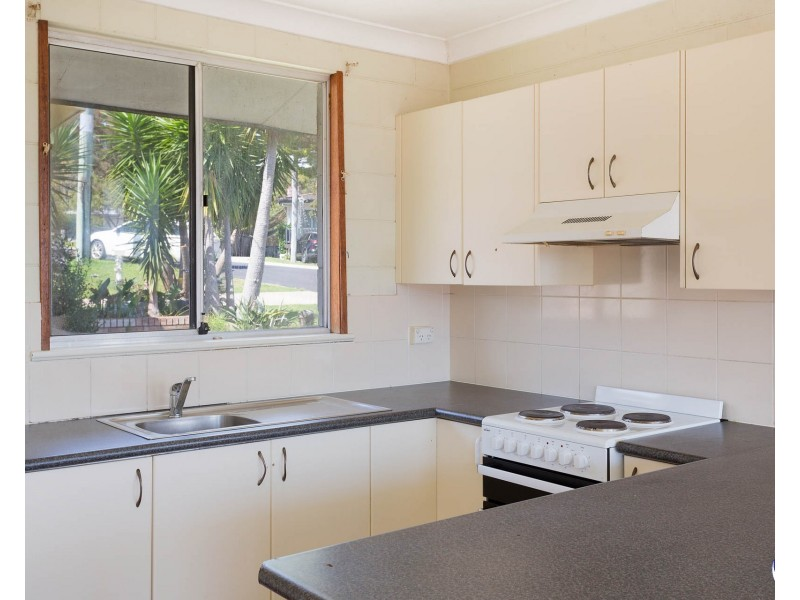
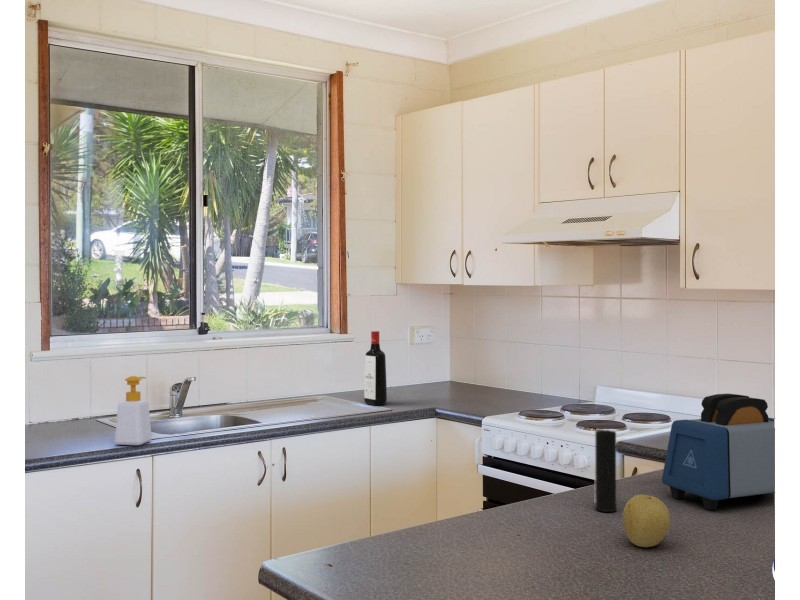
+ soap bottle (136, 408)
+ cup (605, 470)
+ toaster (734, 446)
+ liquor bottle (375, 367)
+ fruit (646, 520)
